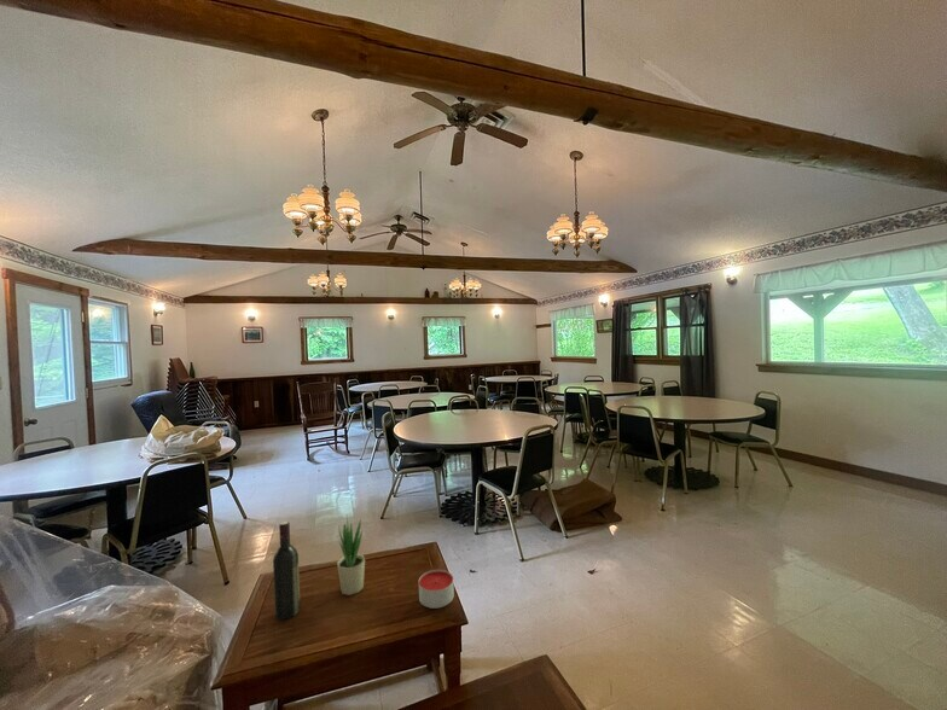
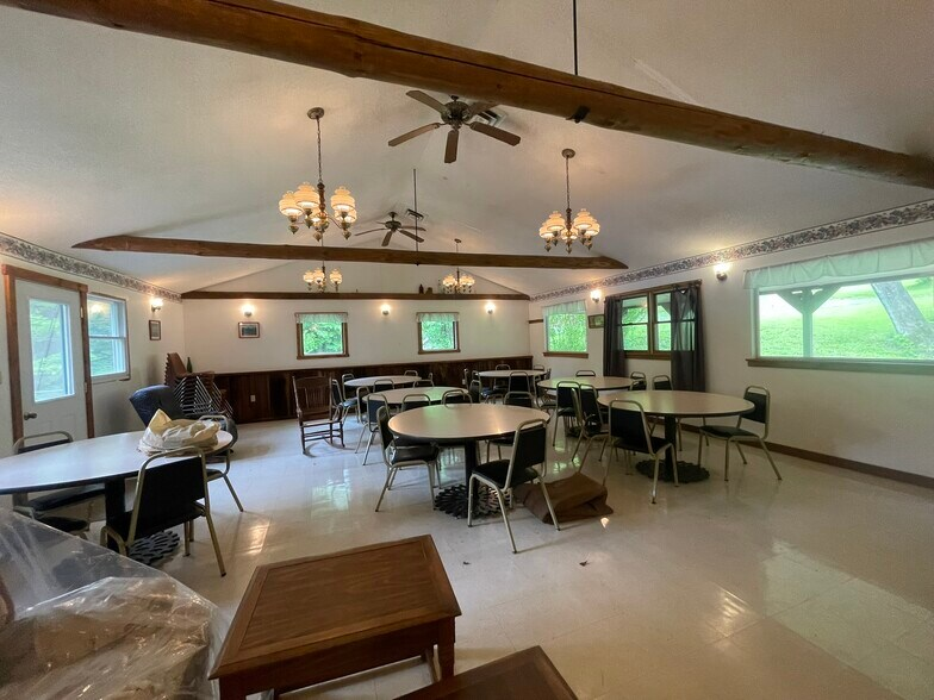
- potted plant (352, 551)
- candle (436, 587)
- wine bottle (285, 568)
